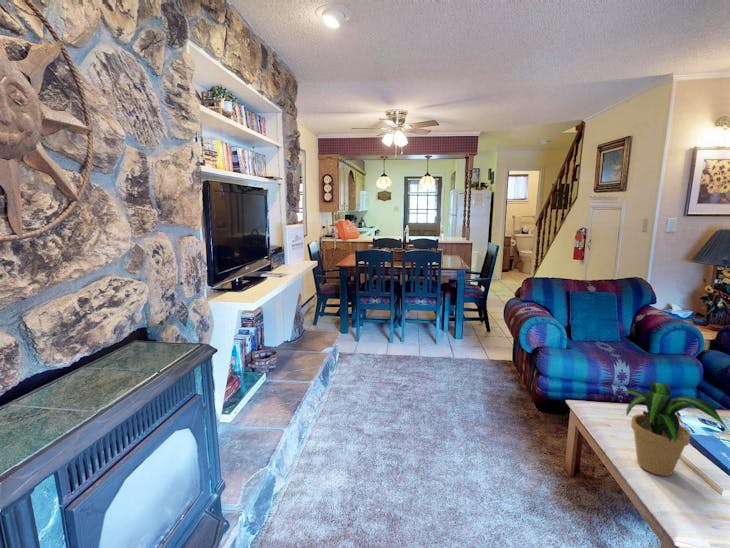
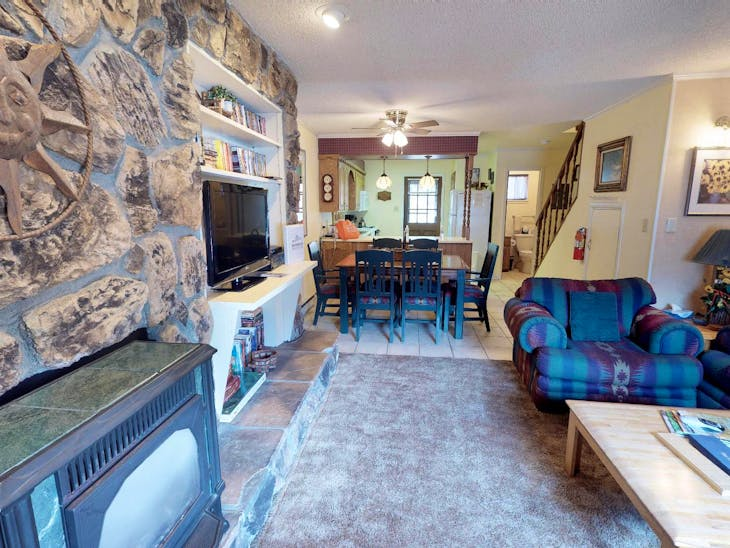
- potted plant (659, 428)
